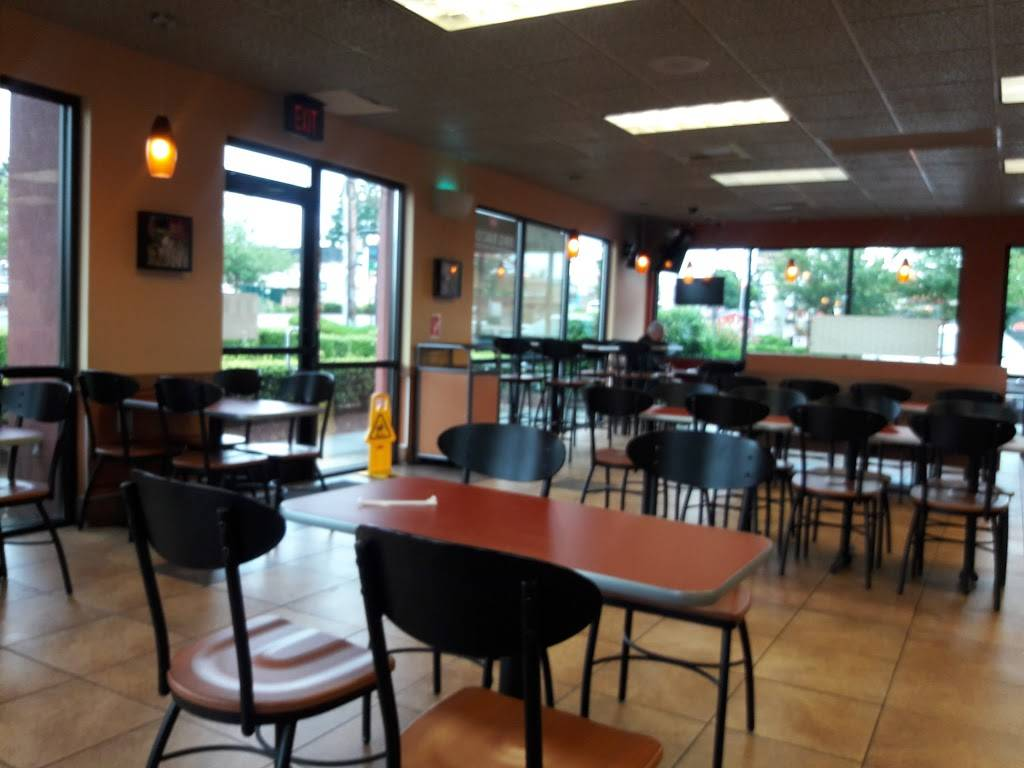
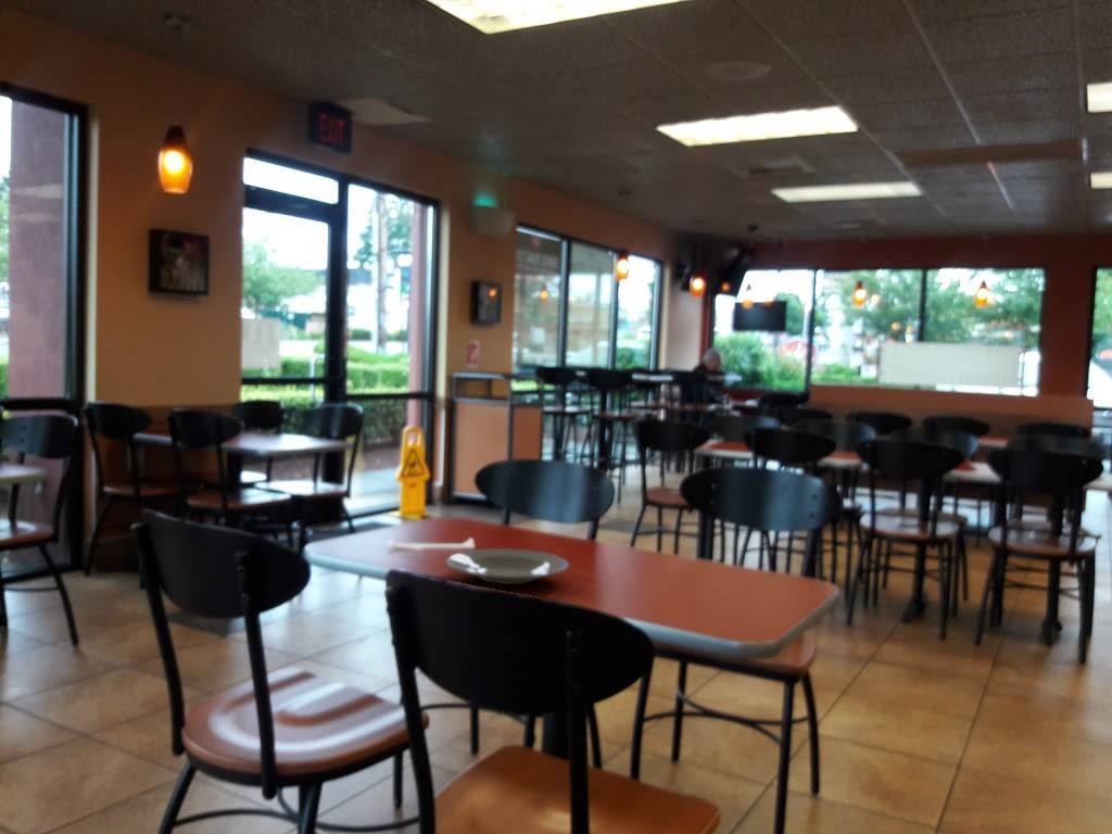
+ plate (506, 569)
